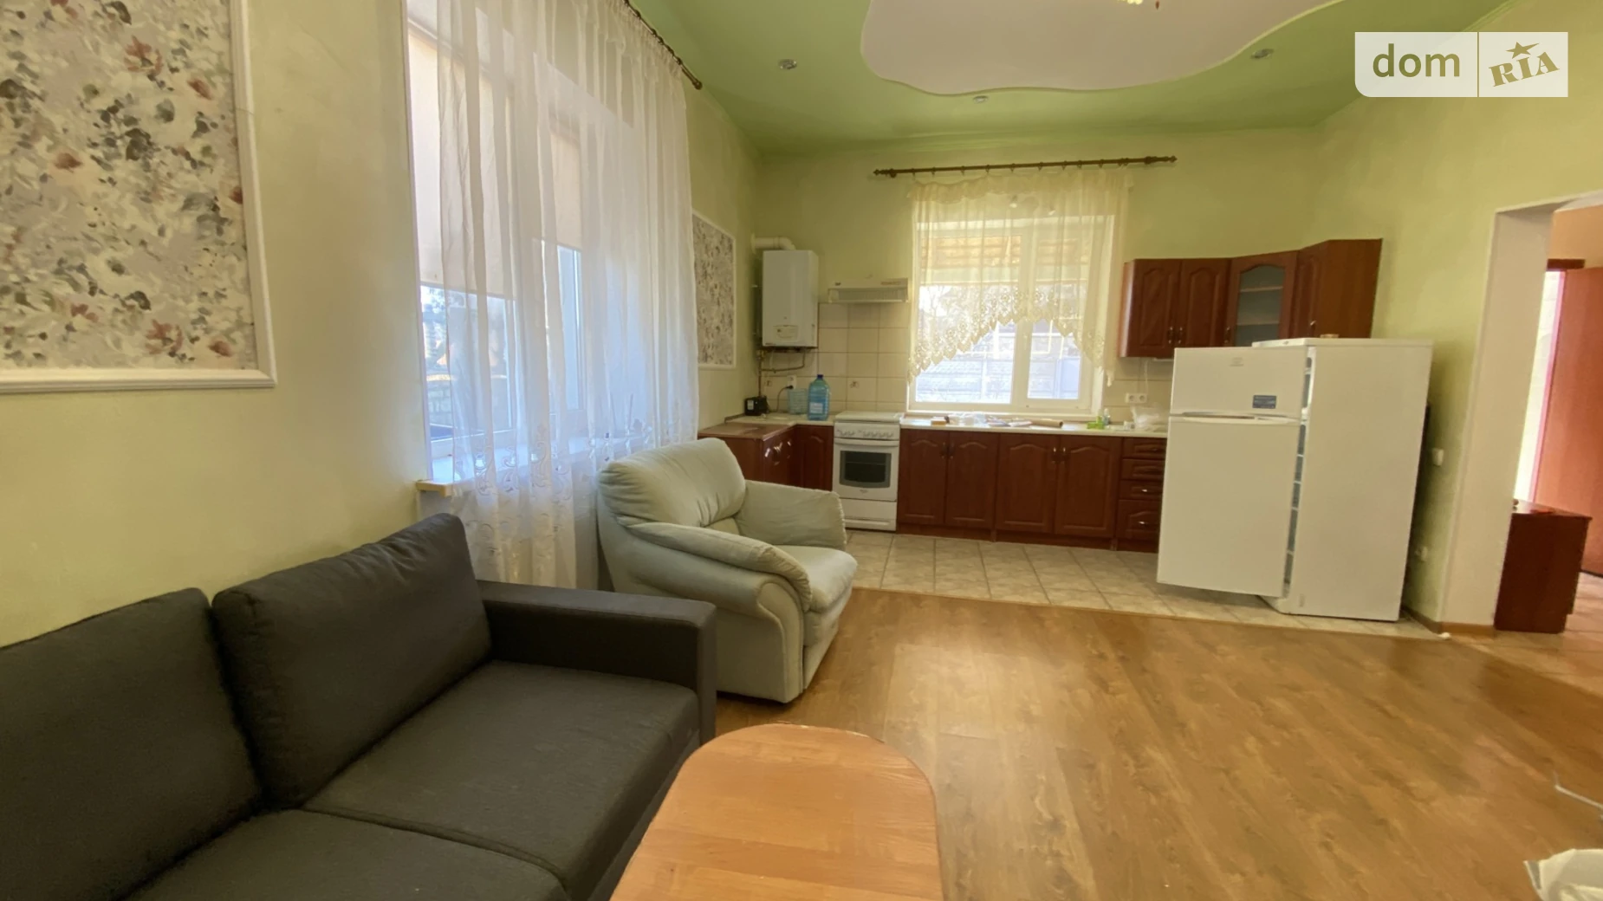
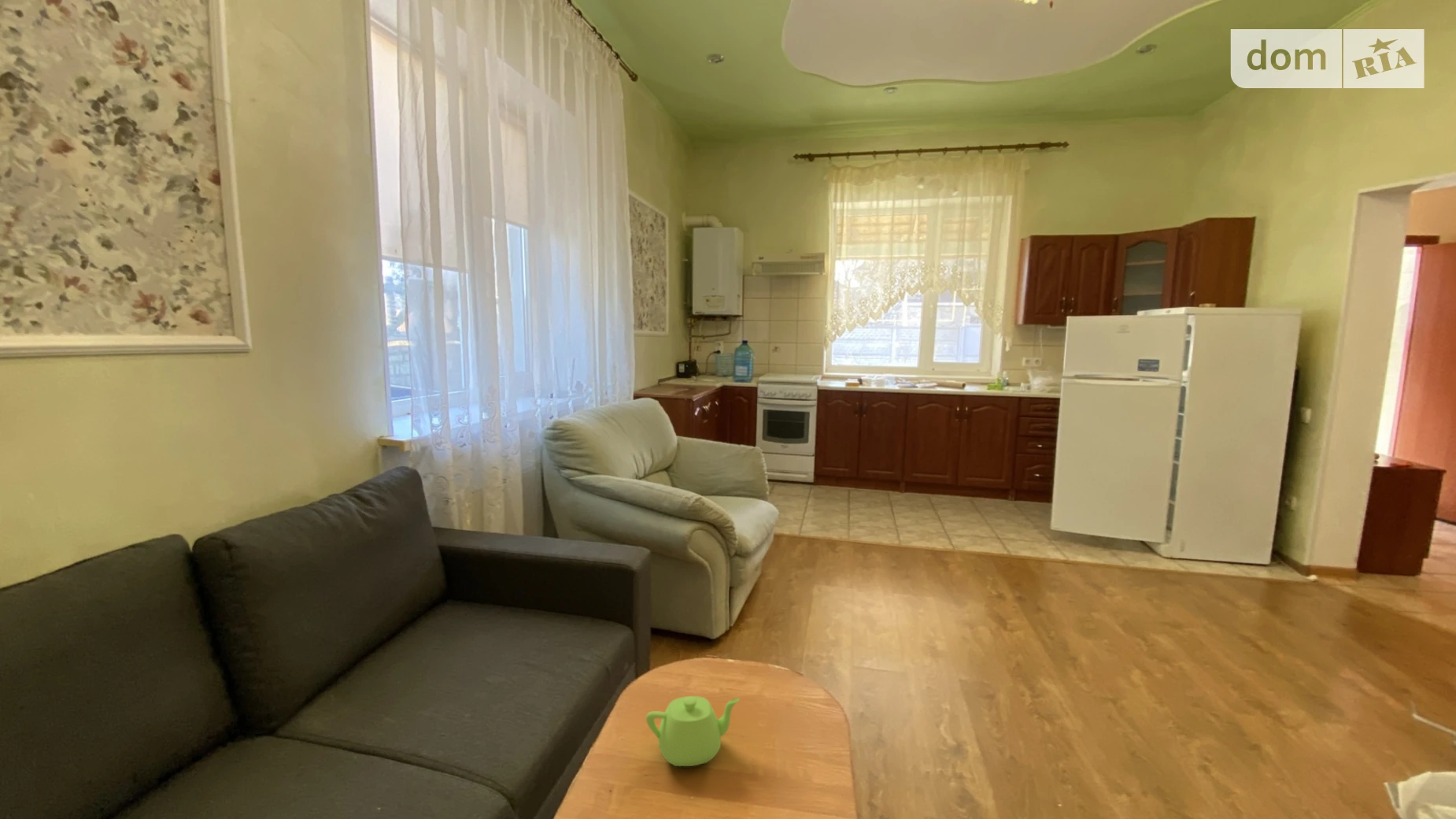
+ teapot (693, 725)
